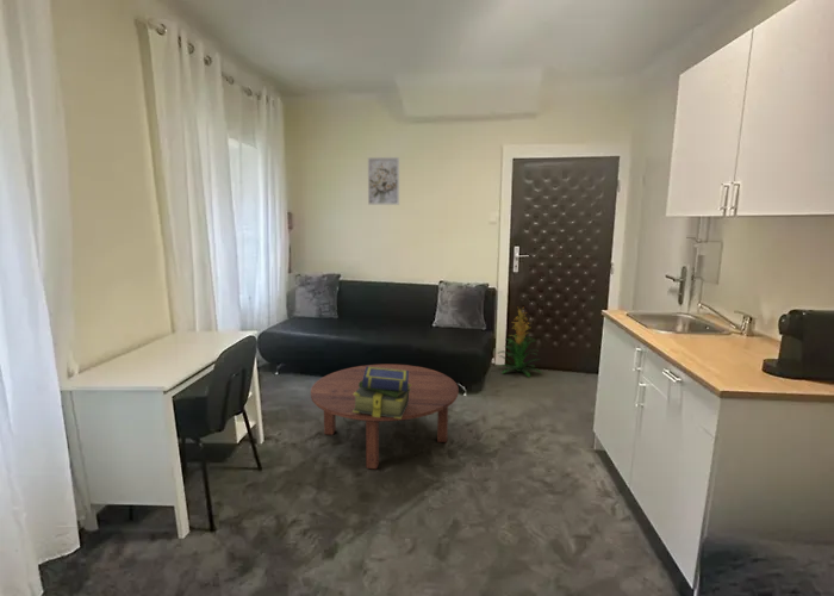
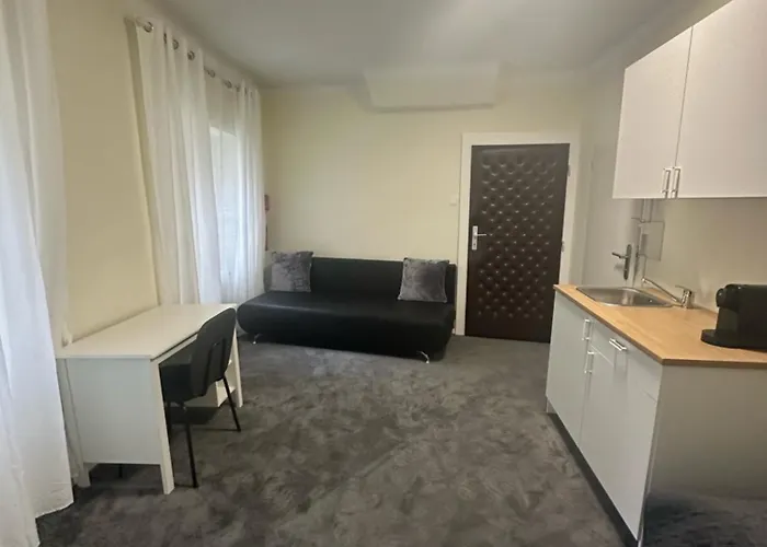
- wall art (382, 181)
- coffee table (385, 416)
- stack of books (384, 390)
- indoor plant (519, 339)
